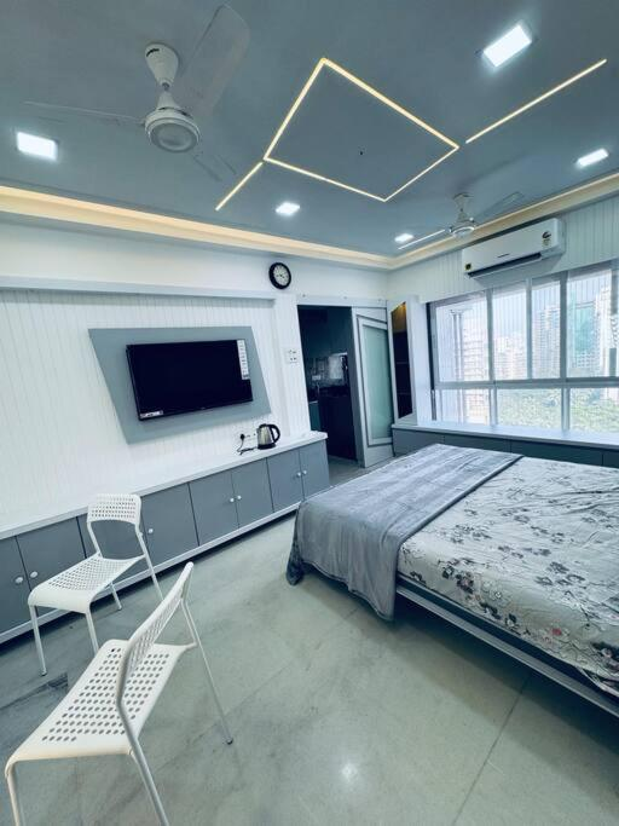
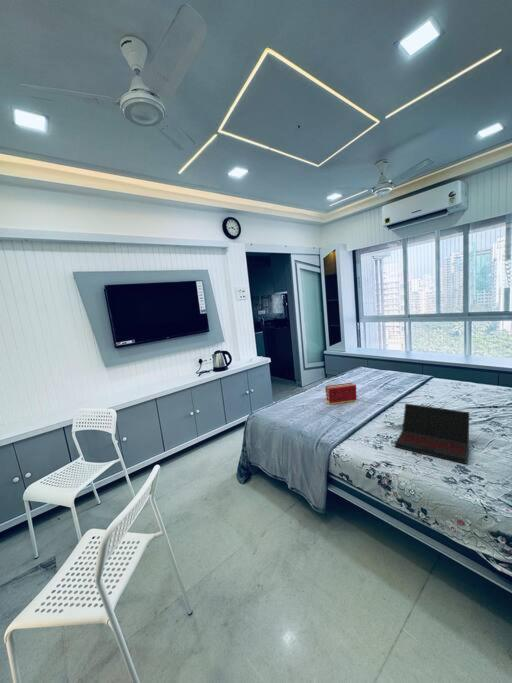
+ laptop (432, 429)
+ book (340, 393)
